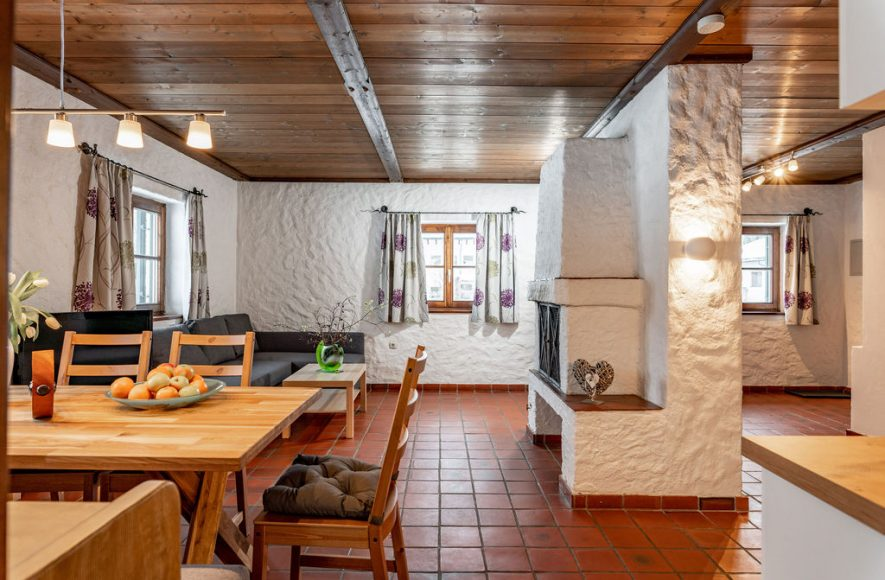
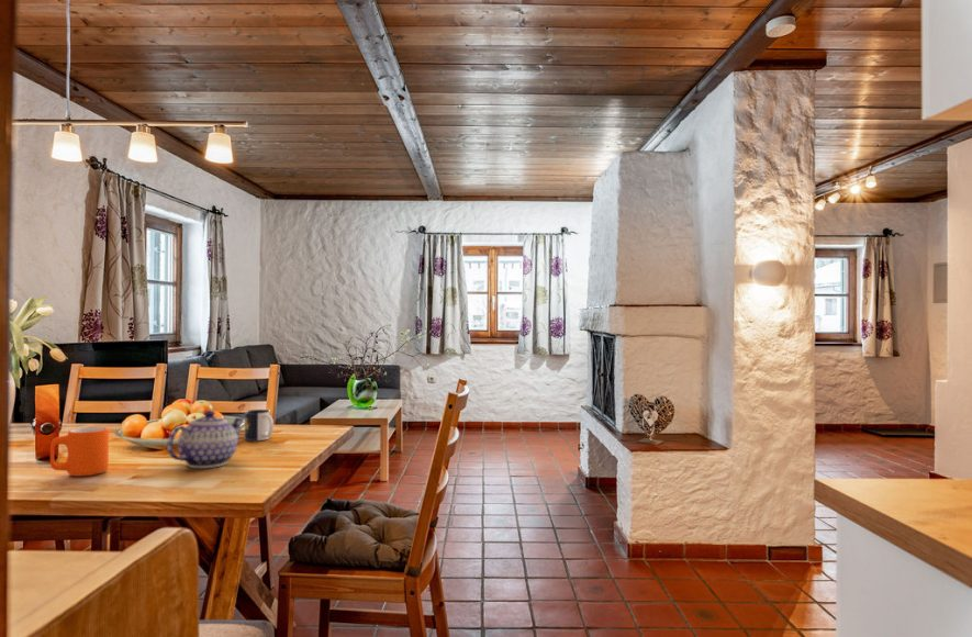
+ mug (260, 425)
+ mug (81, 451)
+ teapot (208, 437)
